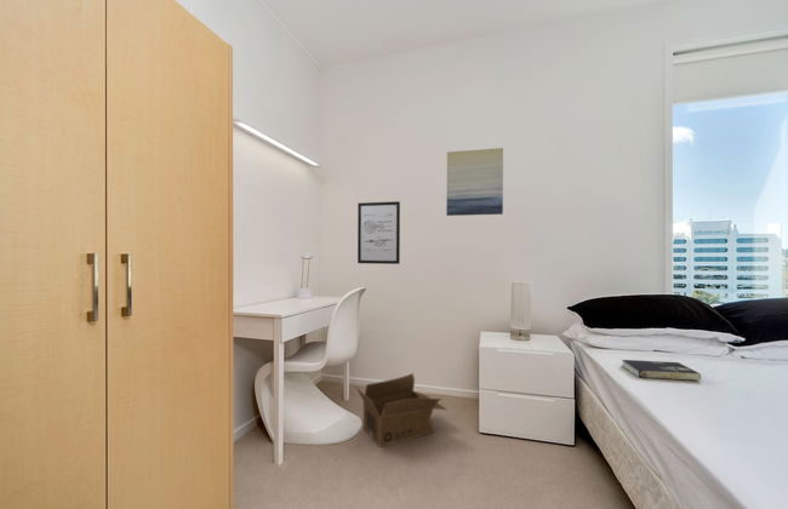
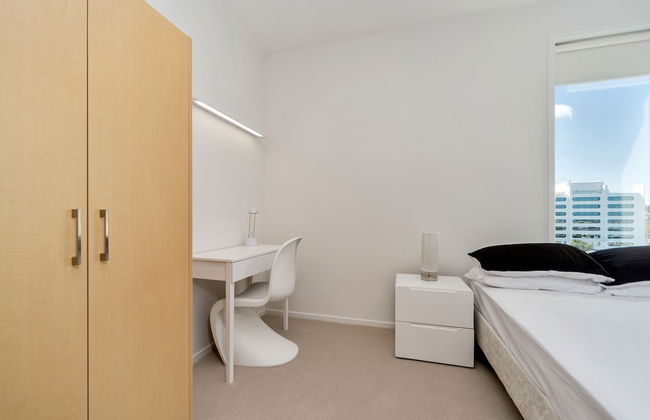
- cardboard box (405, 408)
- book (658, 368)
- wall art (474, 182)
- wall art (378, 233)
